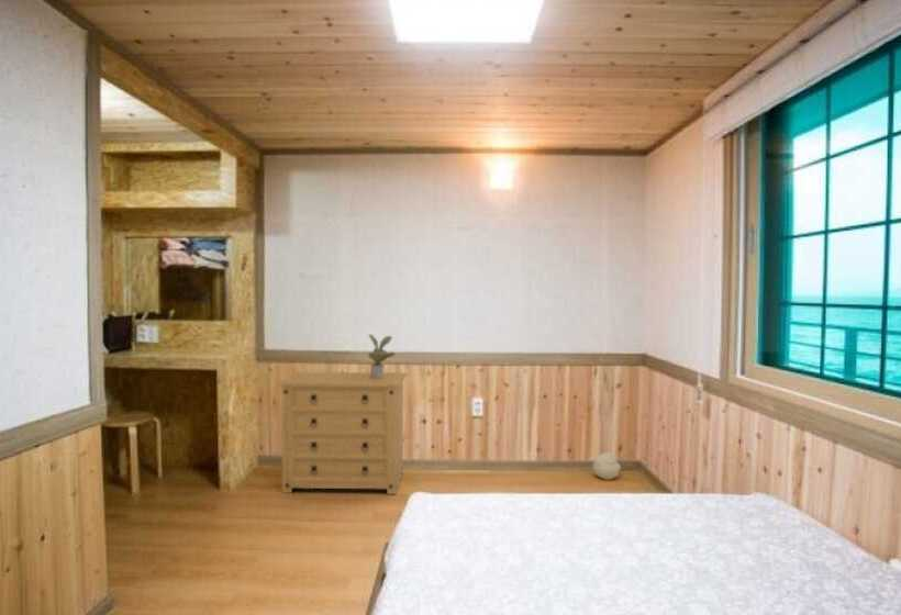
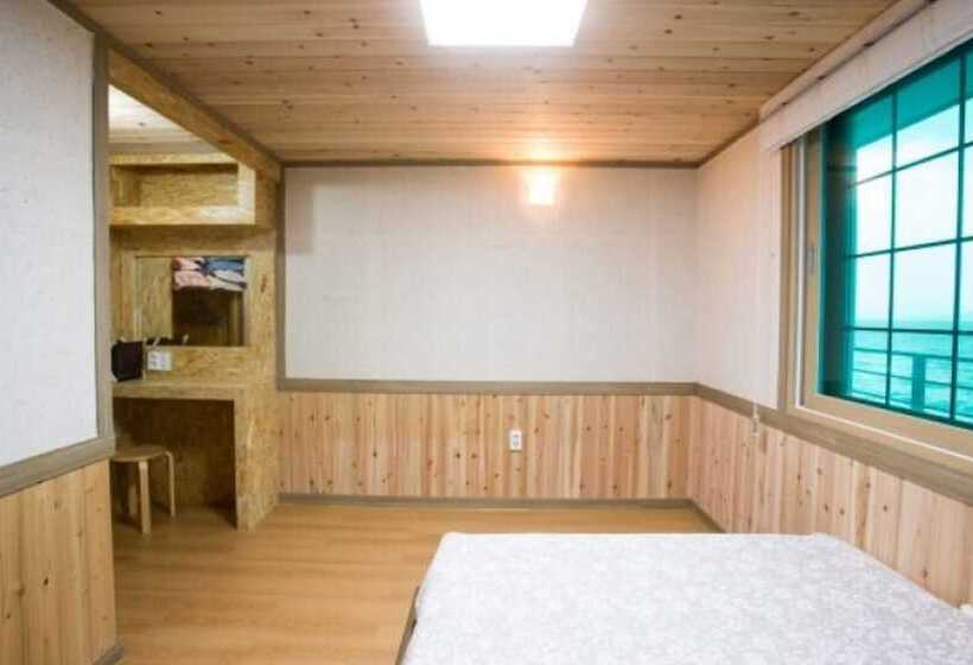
- plush toy (607, 462)
- dresser (345, 429)
- potted plant (381, 355)
